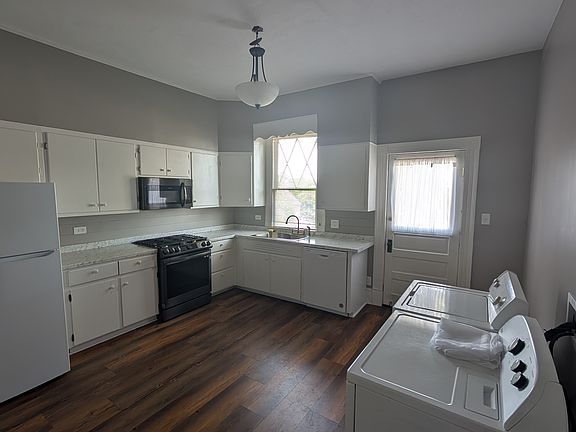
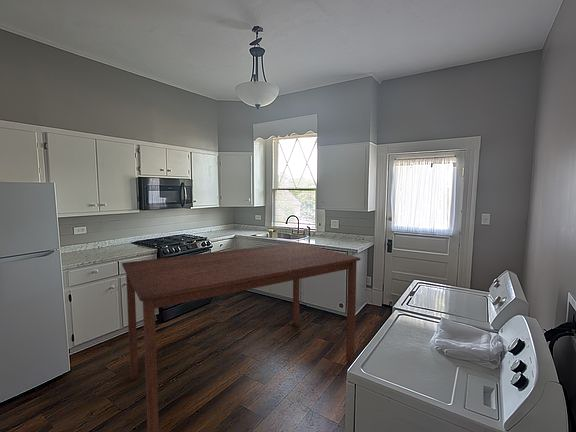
+ dining table (242, 290)
